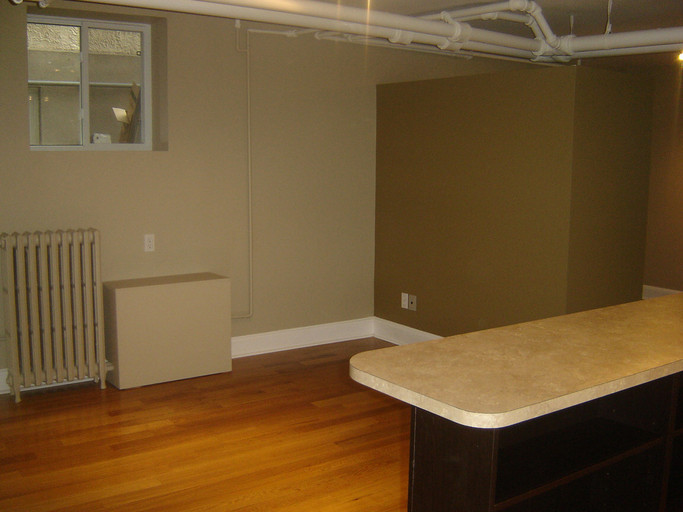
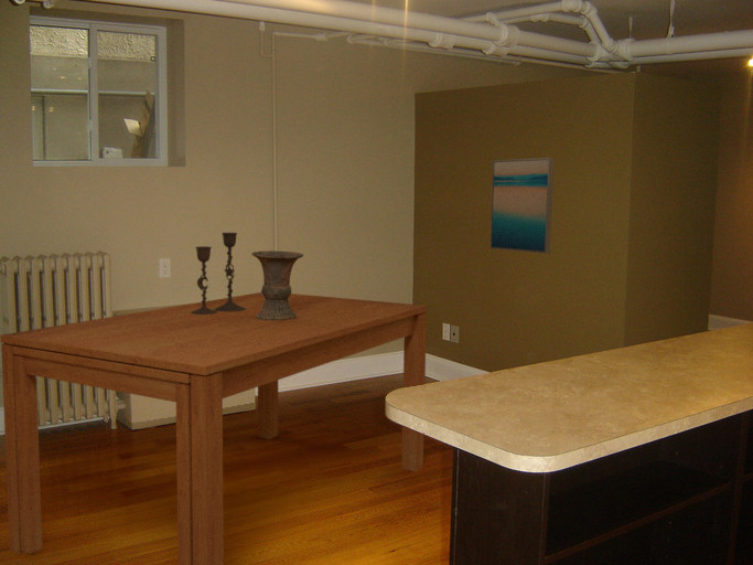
+ vase (277, 285)
+ dining table (258, 412)
+ wall art (520, 205)
+ candlestick (224, 269)
